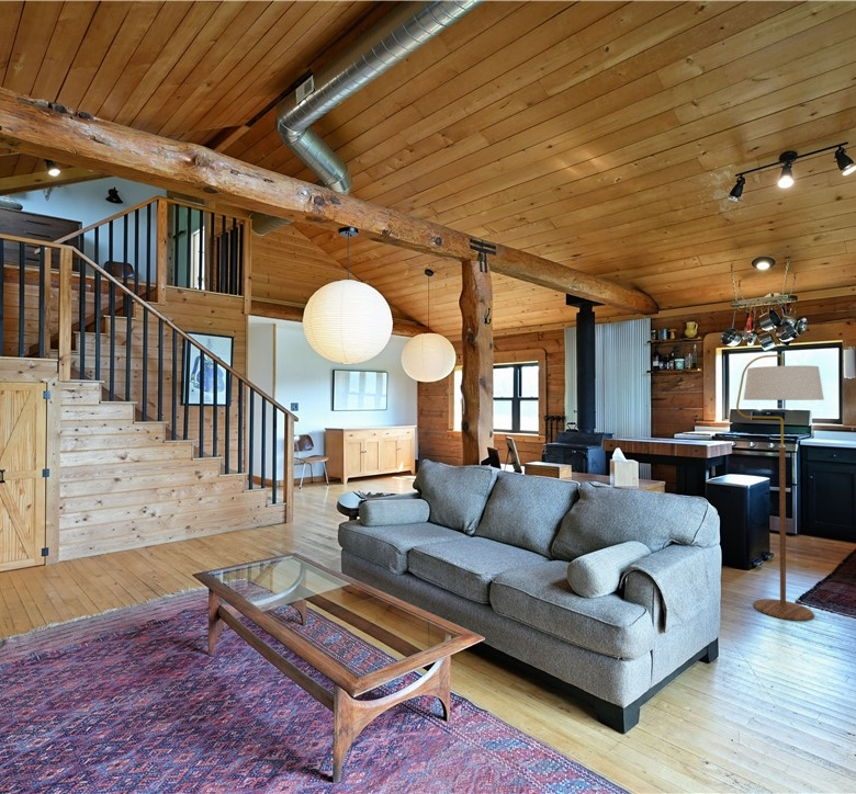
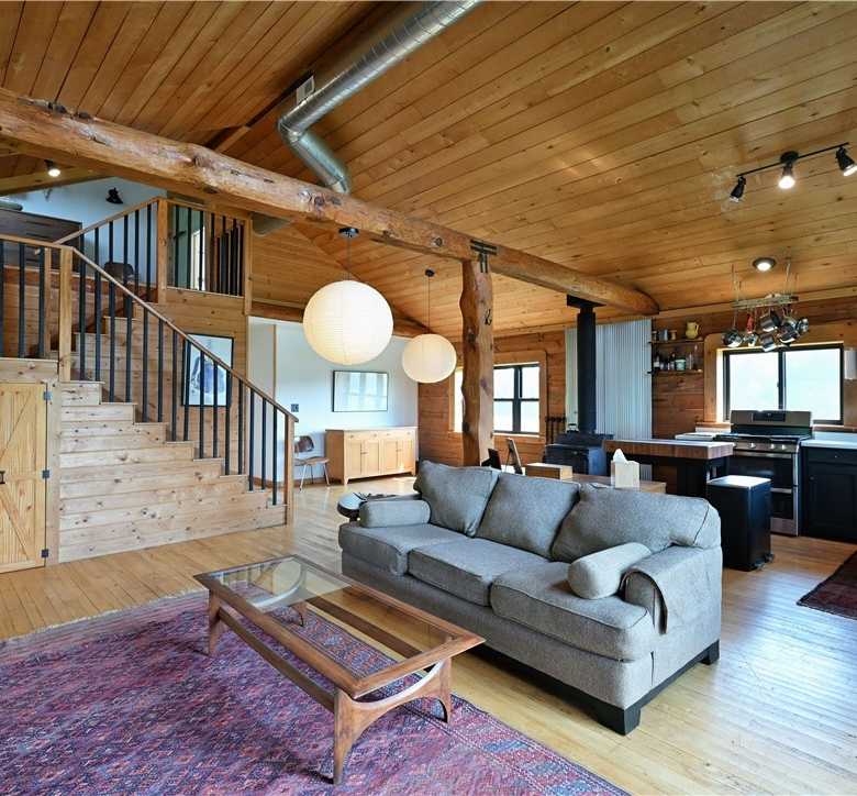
- floor lamp (779, 480)
